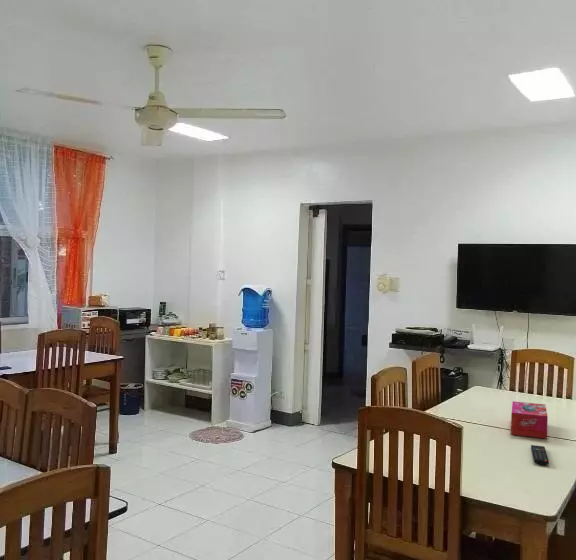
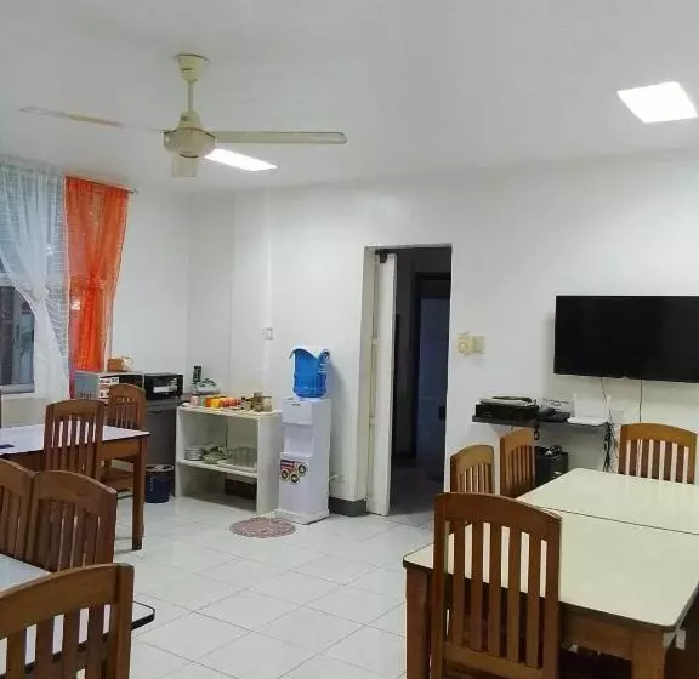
- remote control (539, 454)
- tissue box (528, 418)
